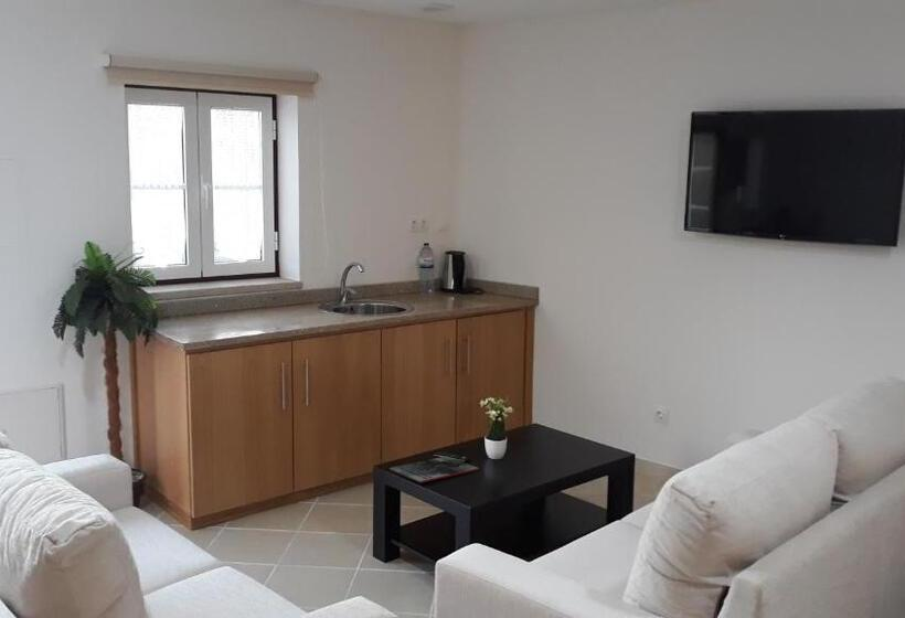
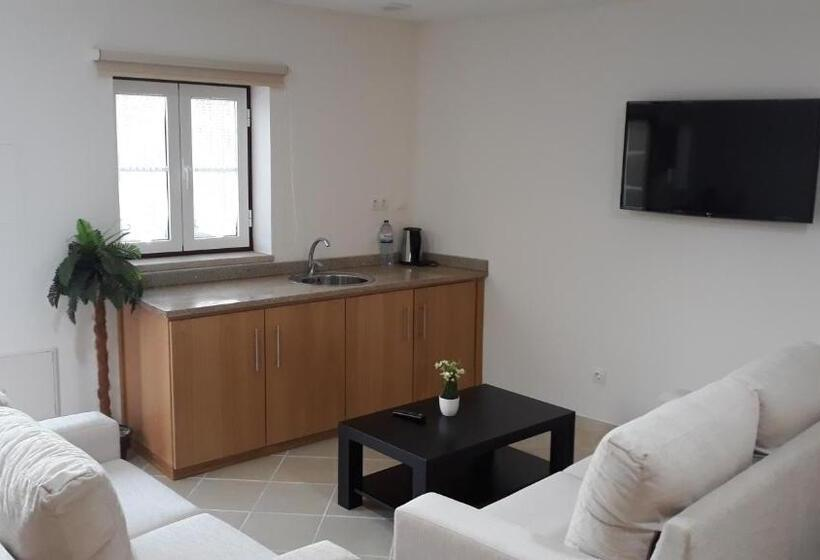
- magazine (434, 468)
